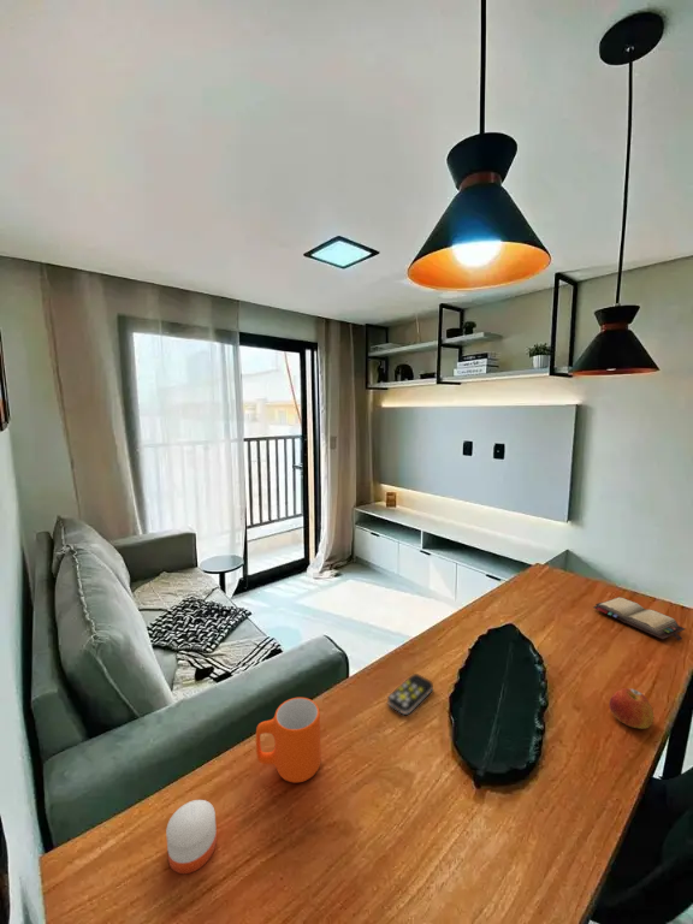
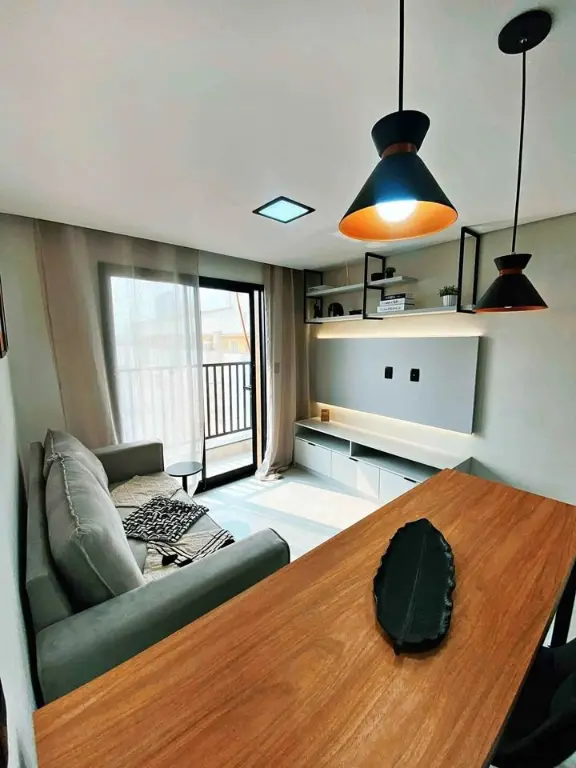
- hardback book (634, 615)
- candle (190, 821)
- mug (290, 742)
- apple (630, 707)
- remote control (410, 692)
